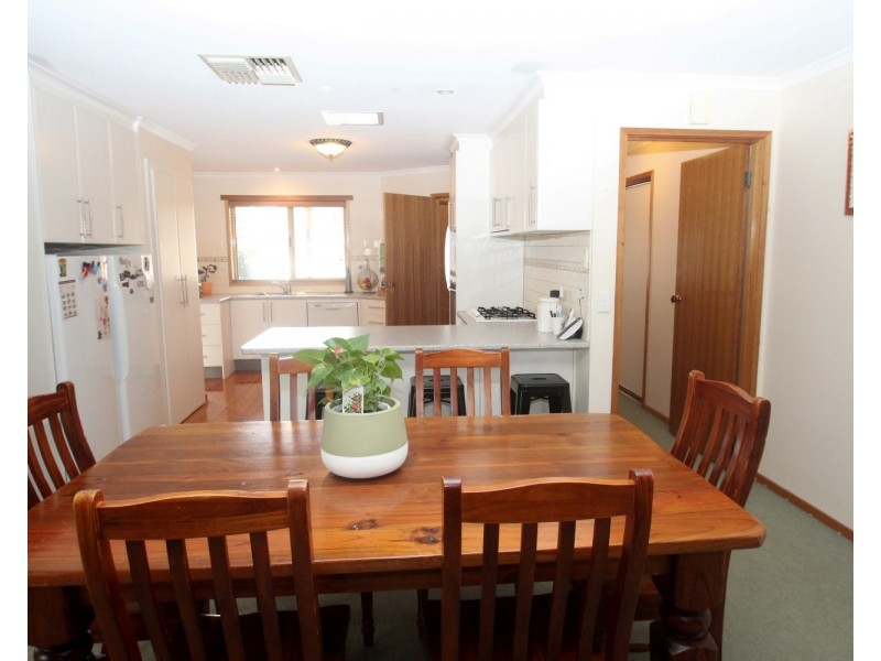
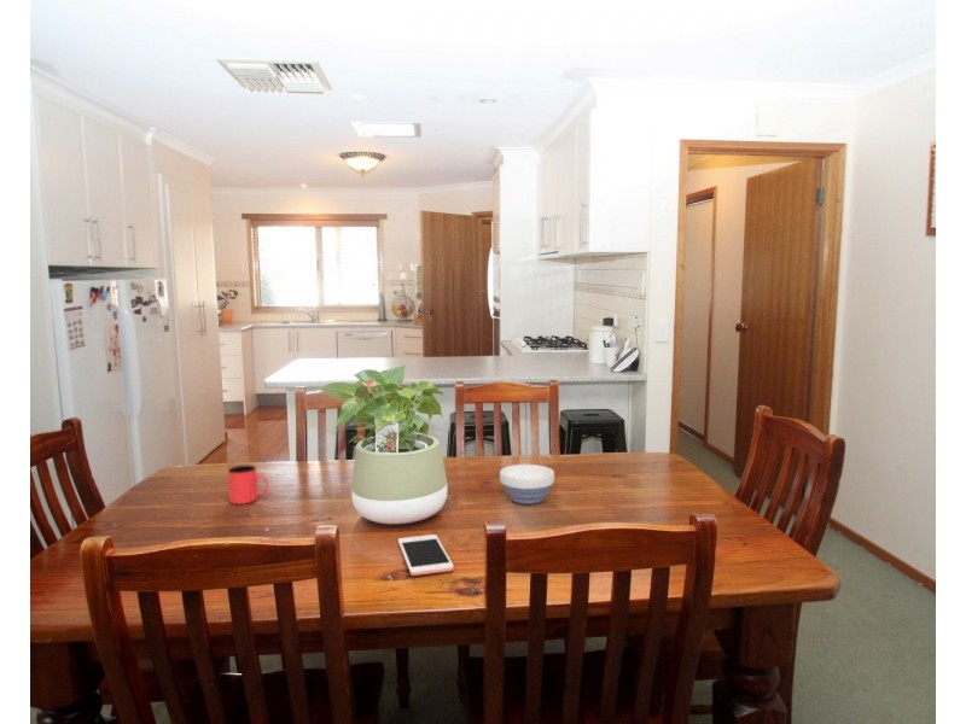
+ cell phone (424, 553)
+ bowl (526, 485)
+ cup (248, 484)
